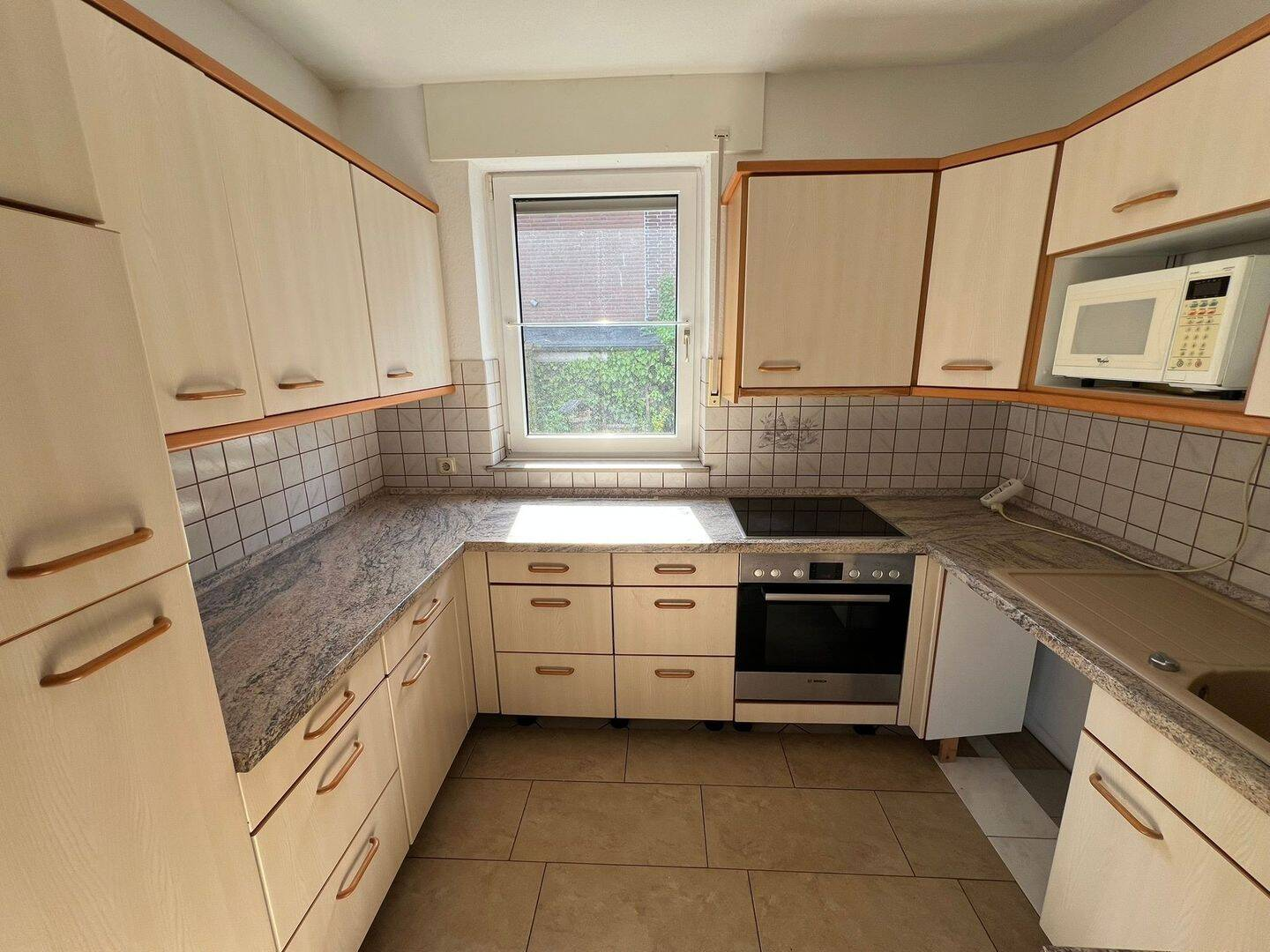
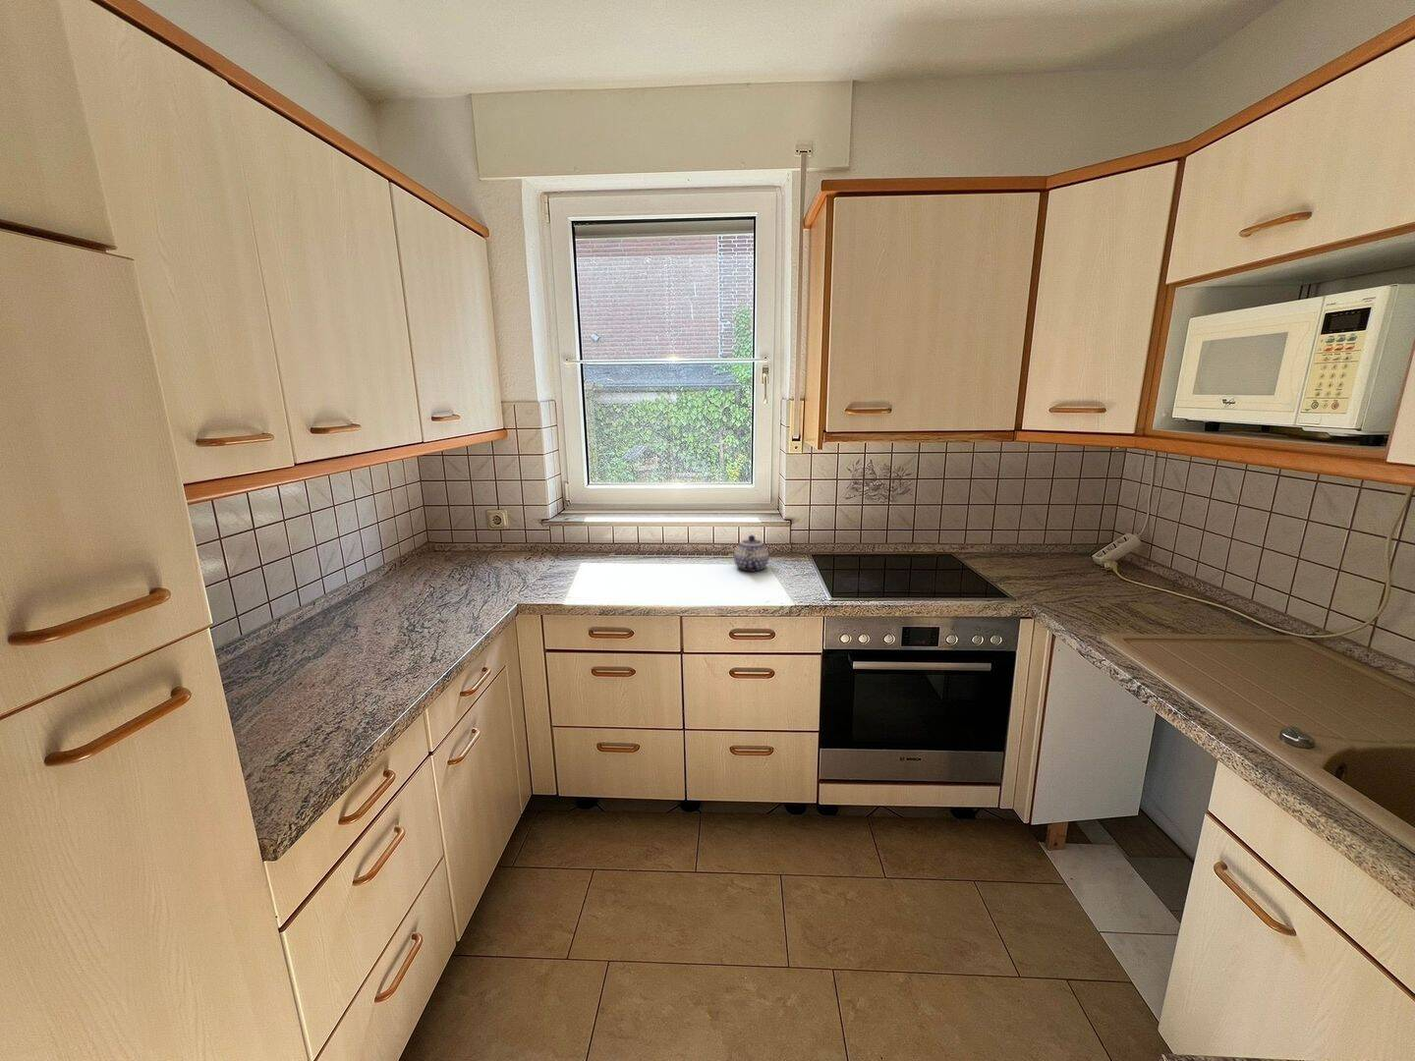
+ teapot (751, 552)
